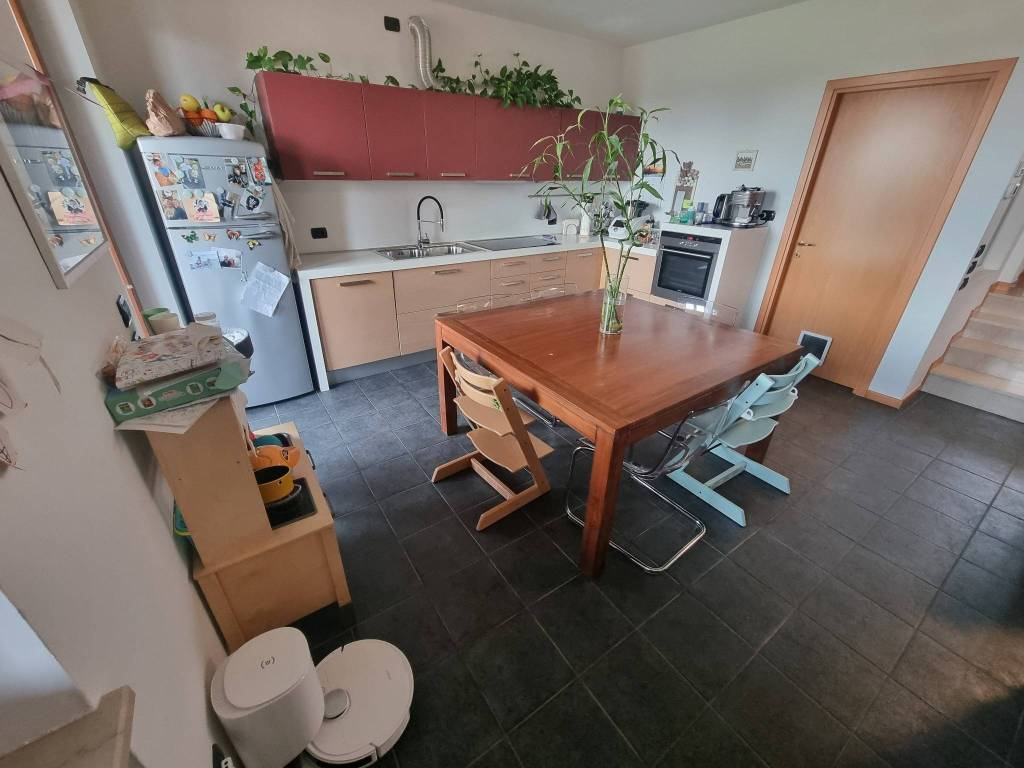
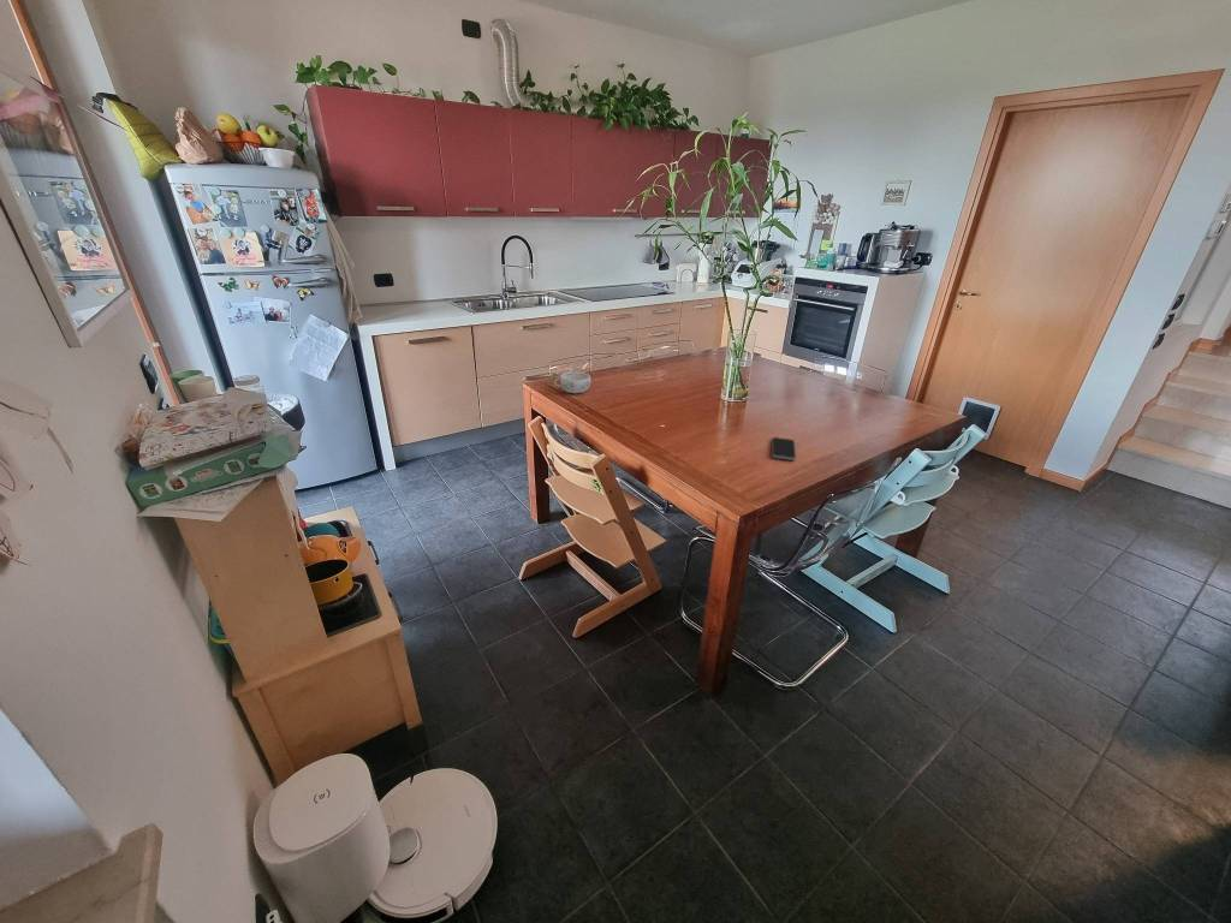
+ smartphone (783, 448)
+ decorative bowl (572, 383)
